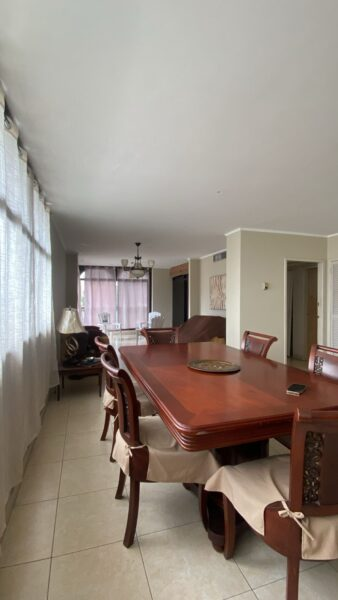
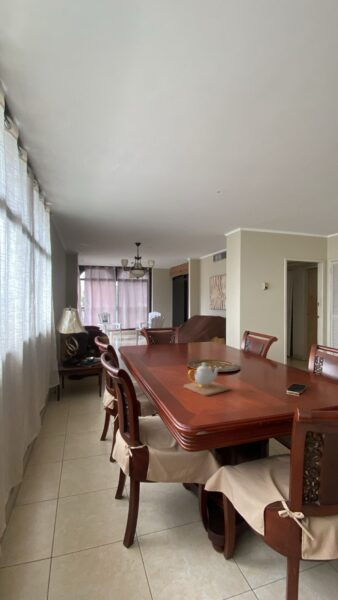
+ teapot (206, 375)
